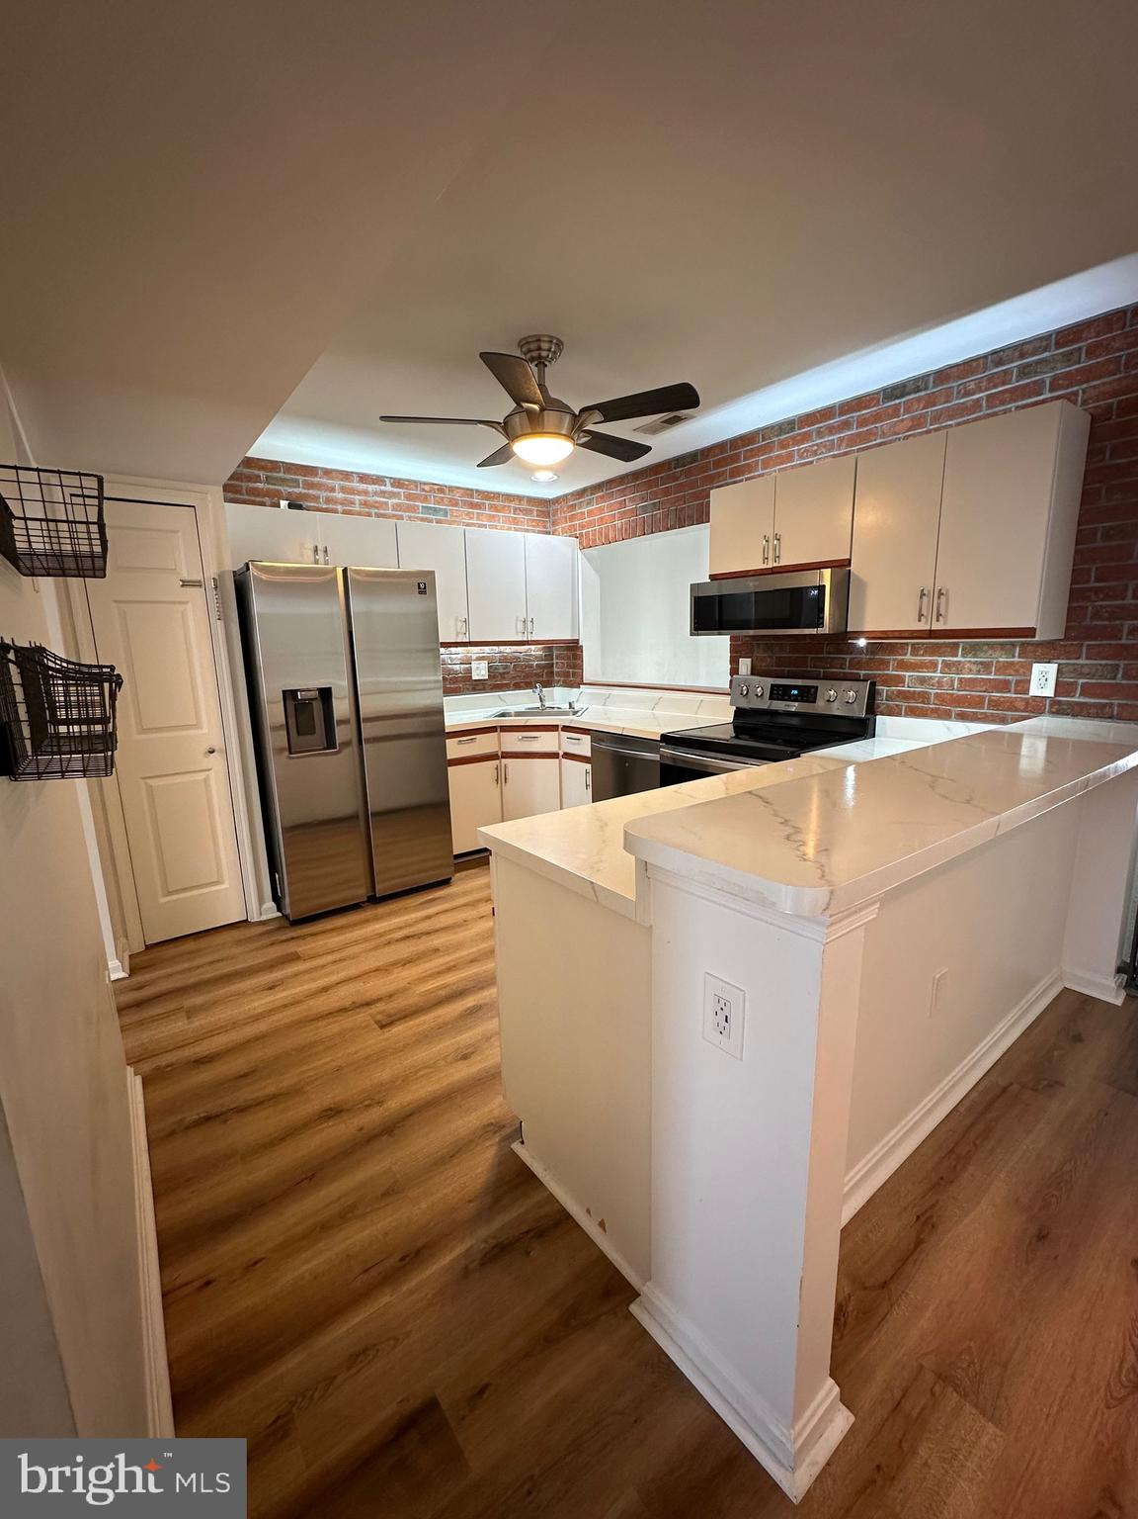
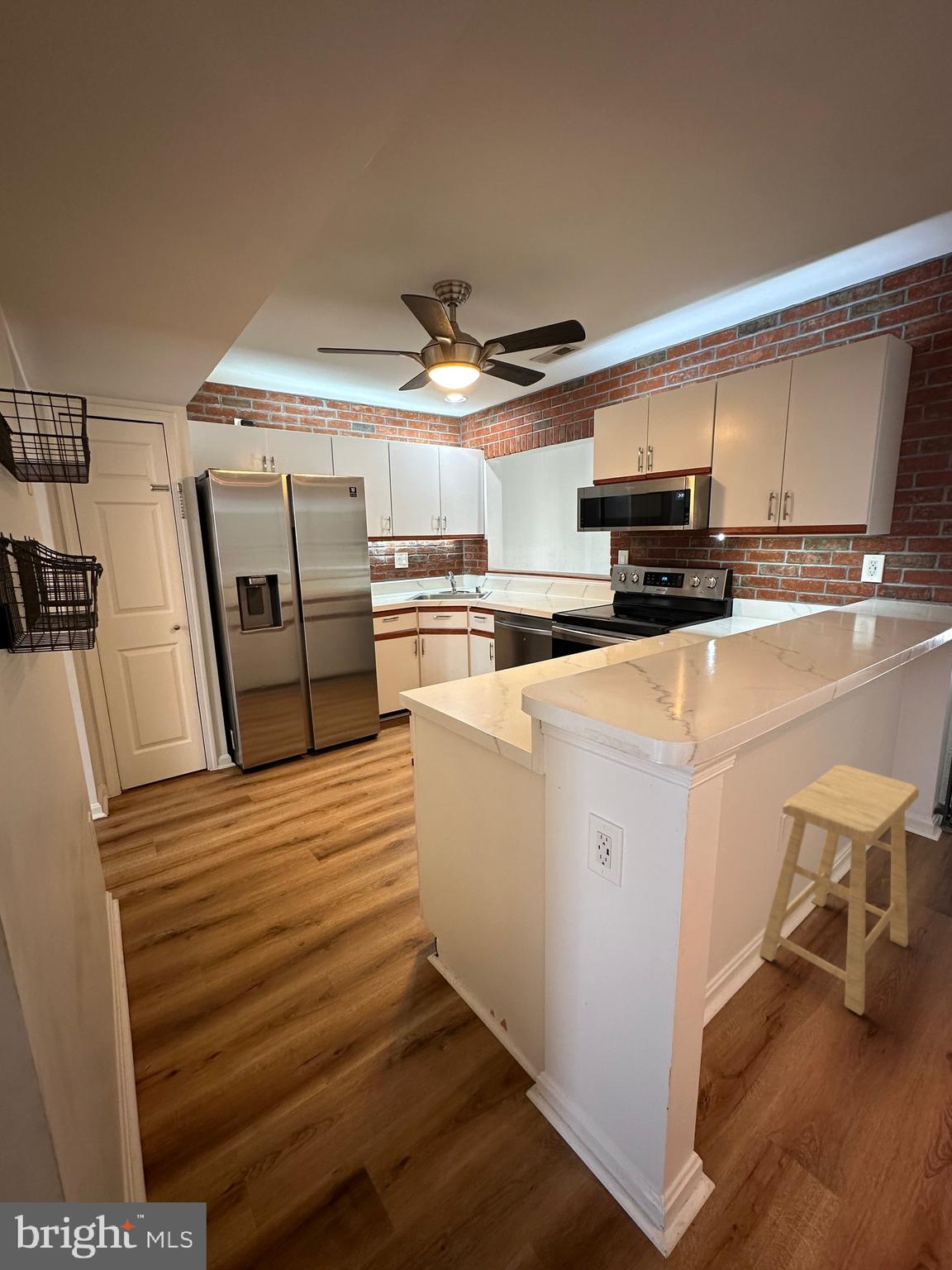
+ stool (850, 874)
